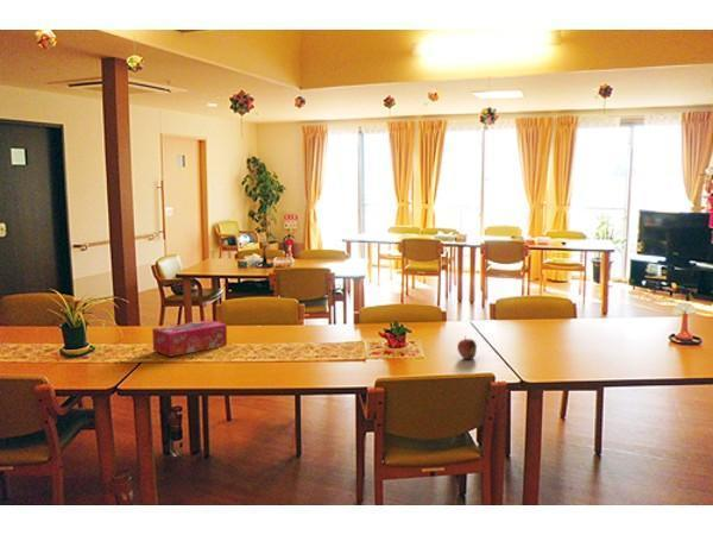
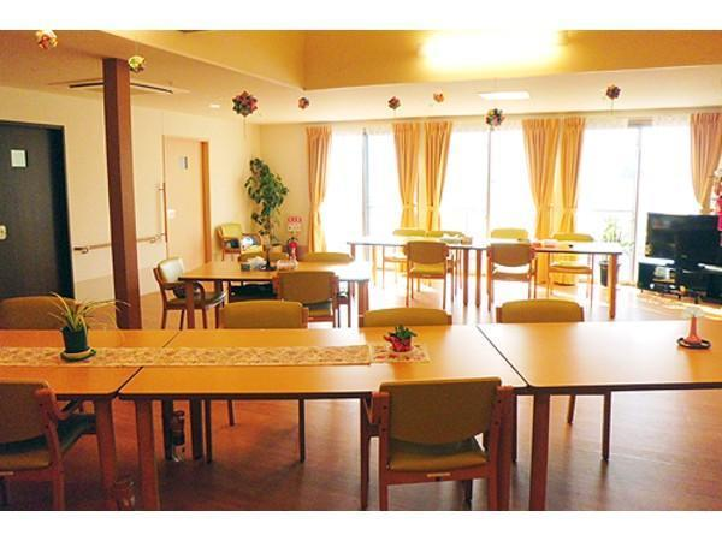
- fruit (466, 347)
- tissue box (190, 336)
